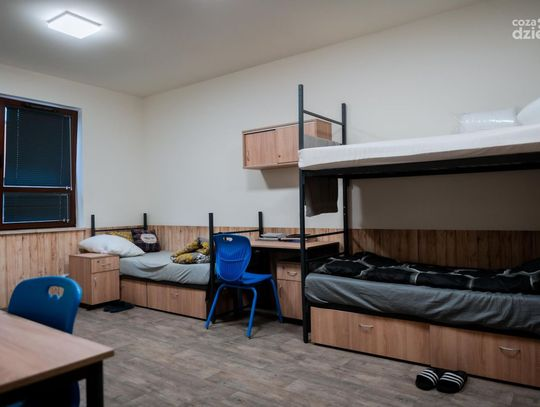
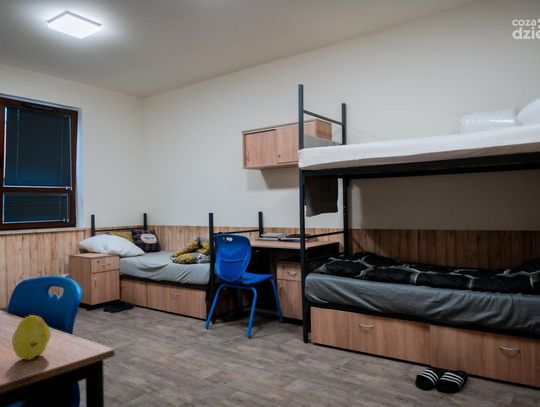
+ fruit (31, 336)
